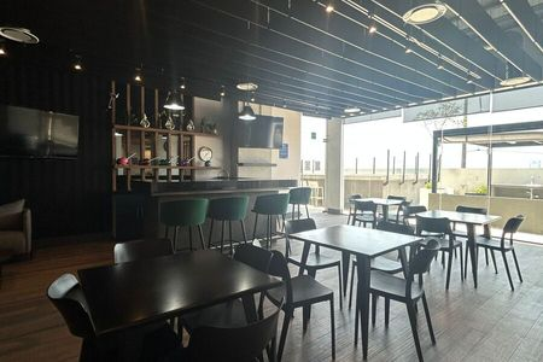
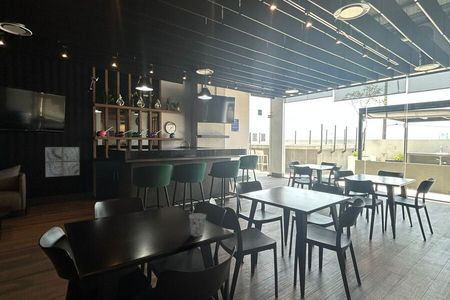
+ wall art (62, 162)
+ cup (197, 224)
